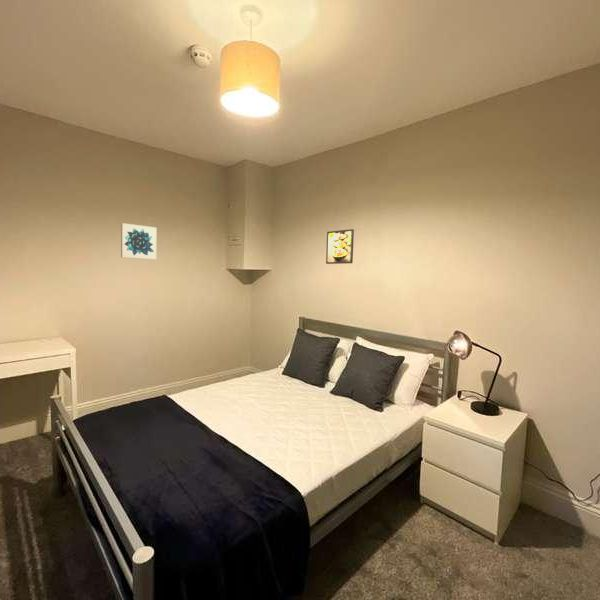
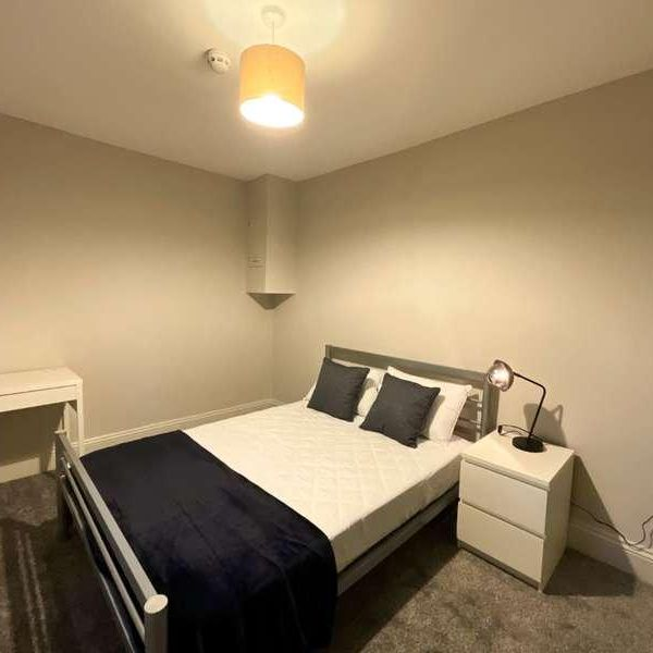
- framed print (339, 247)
- wall art (139, 242)
